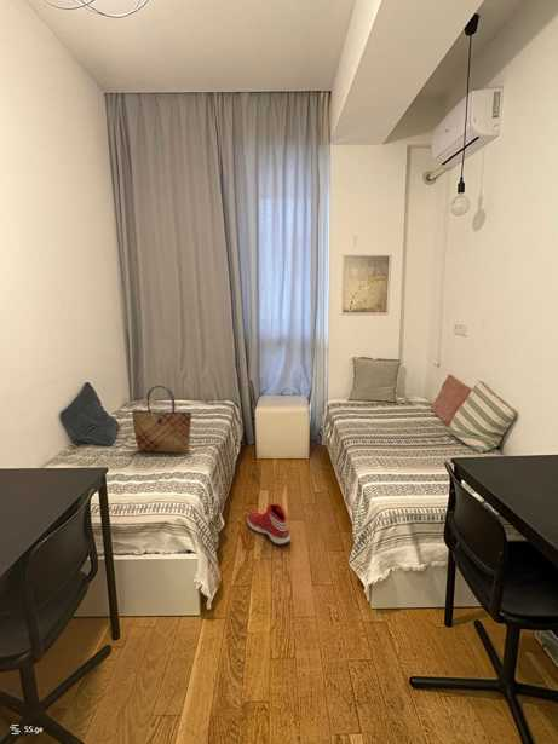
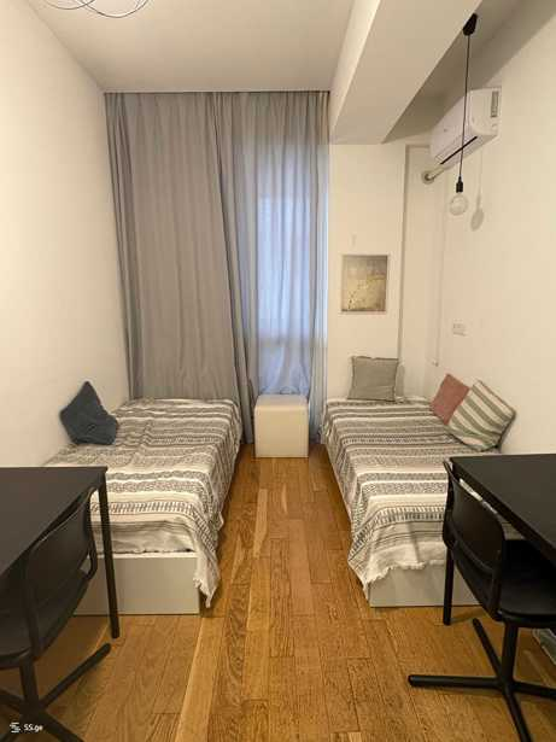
- sneaker (268, 515)
- tote bag (162, 417)
